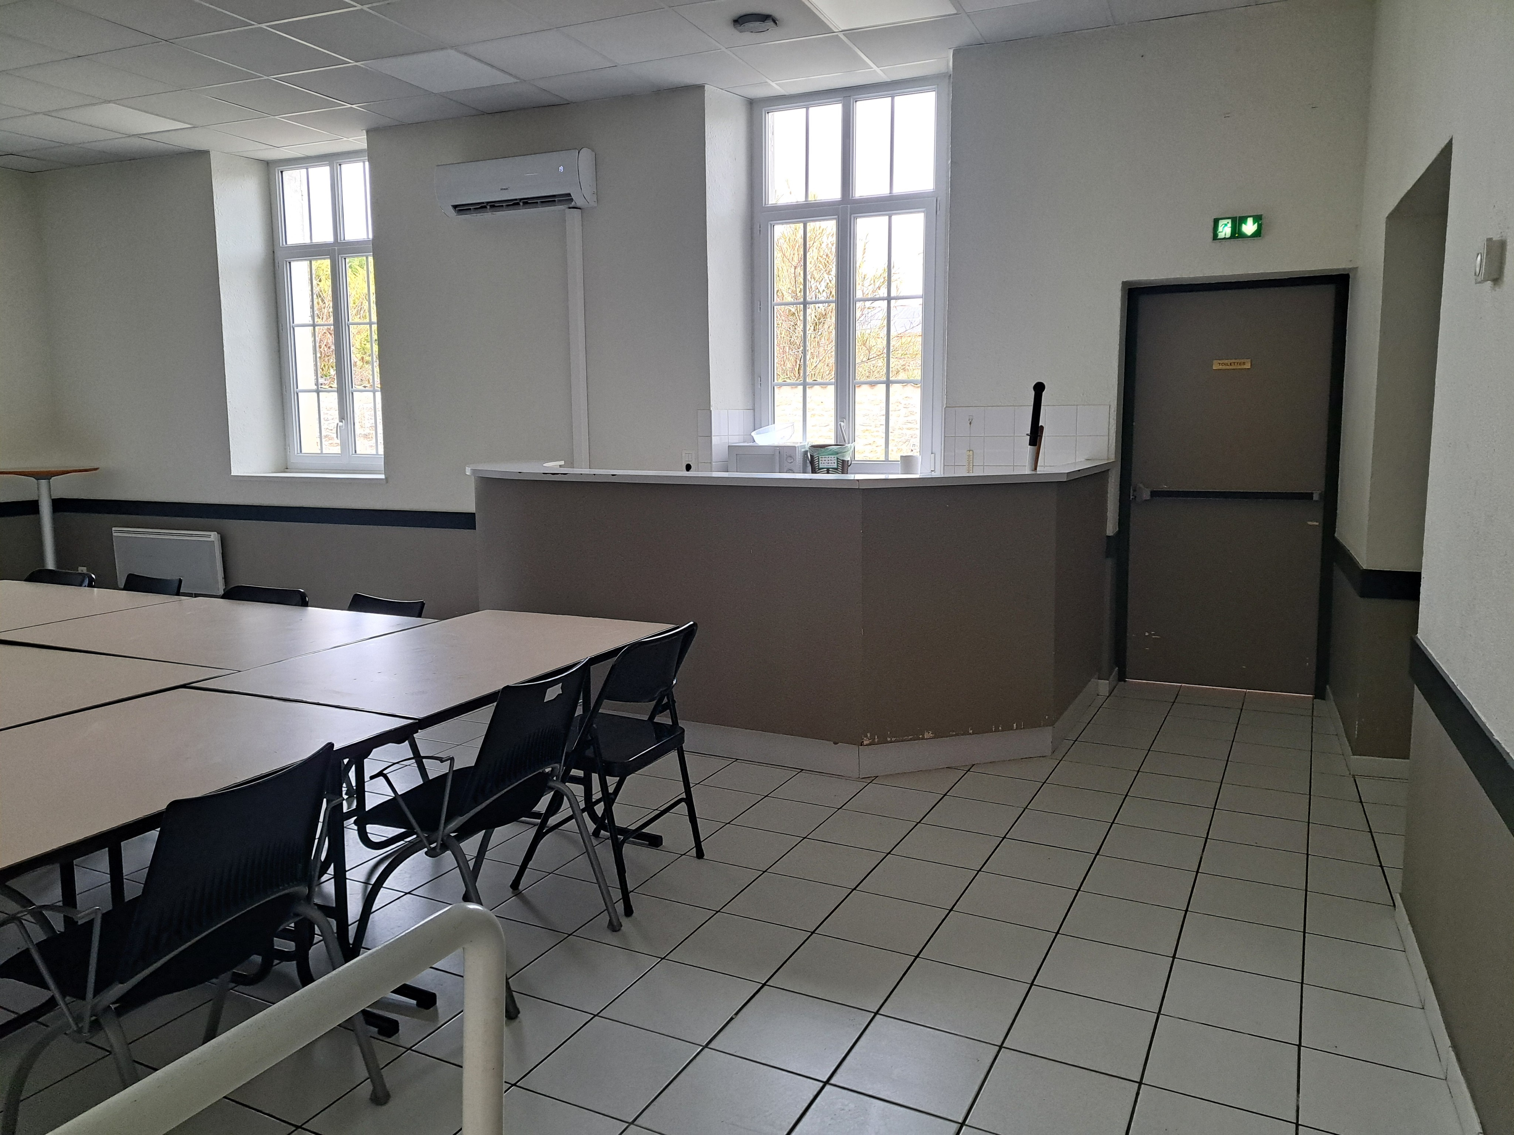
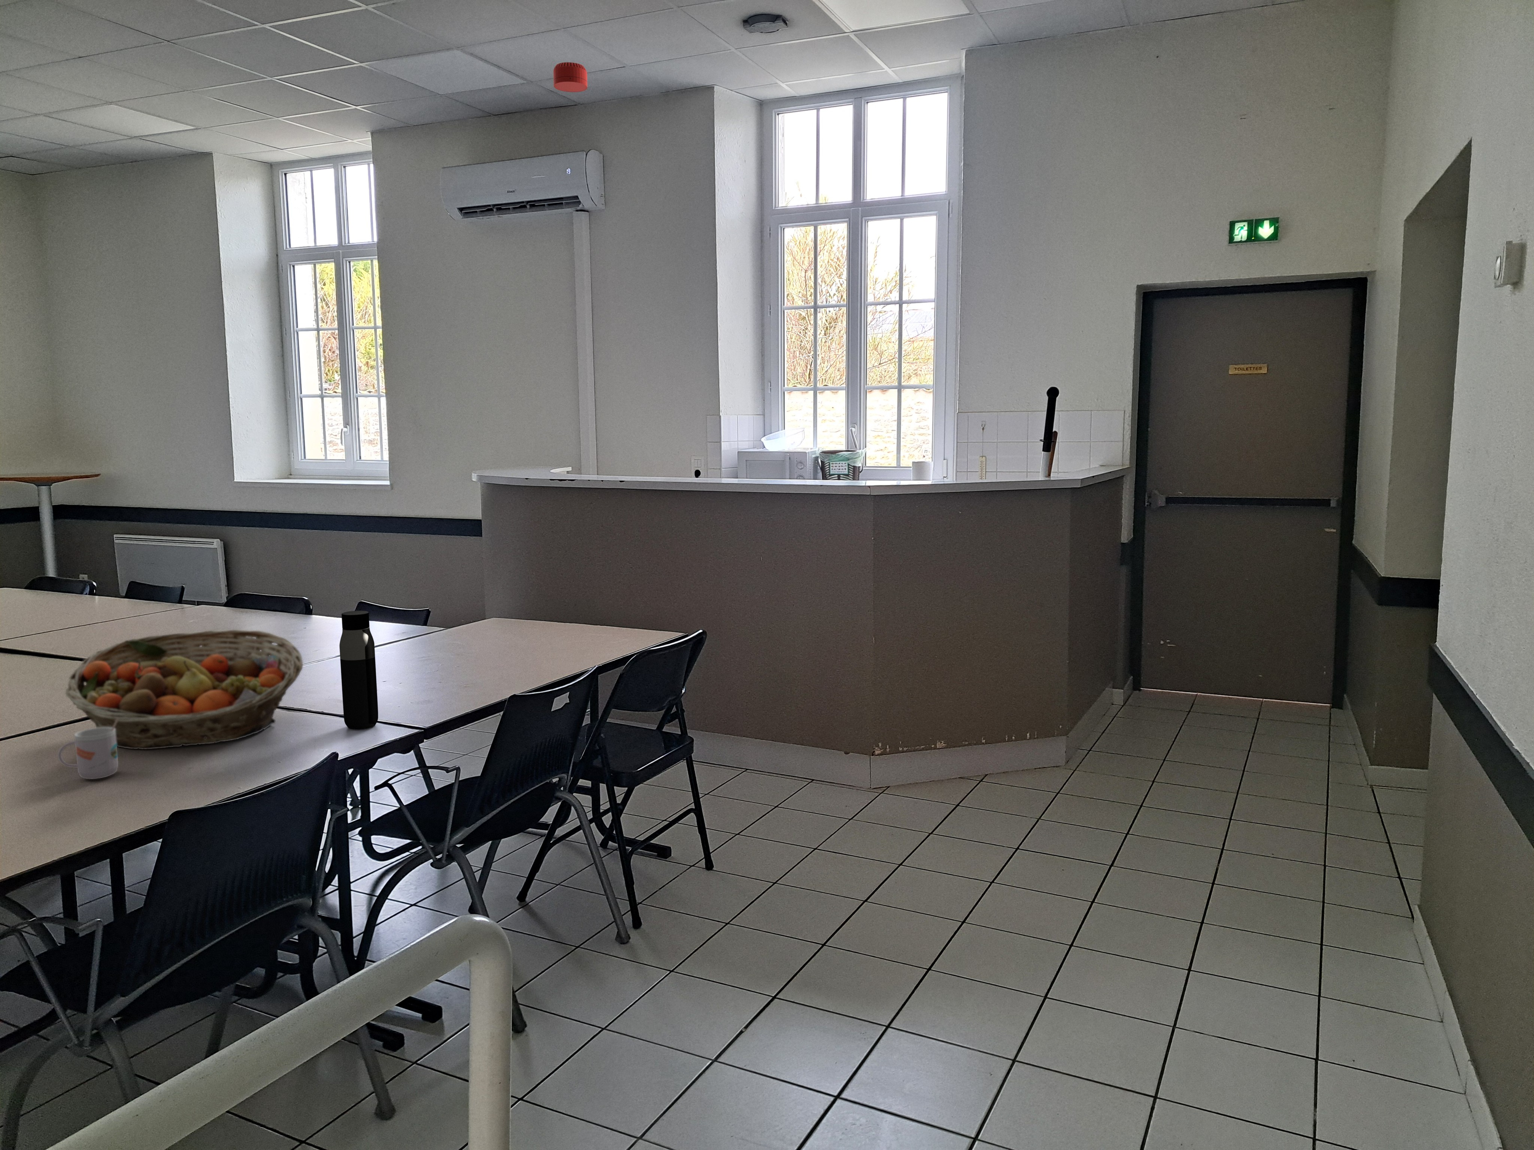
+ mug (89, 749)
+ fruit basket (191, 687)
+ smoke detector (570, 76)
+ water bottle (359, 669)
